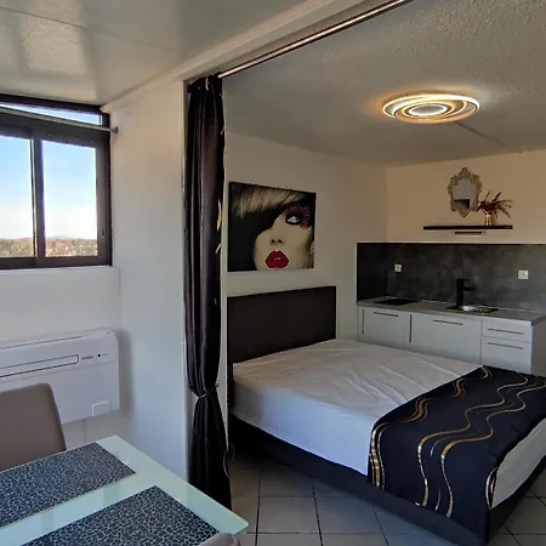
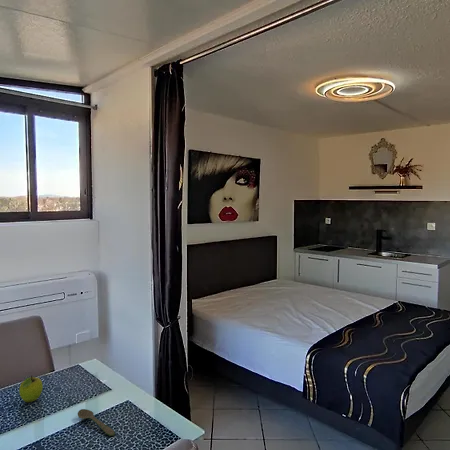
+ fruit (30, 388)
+ spoon (96, 422)
